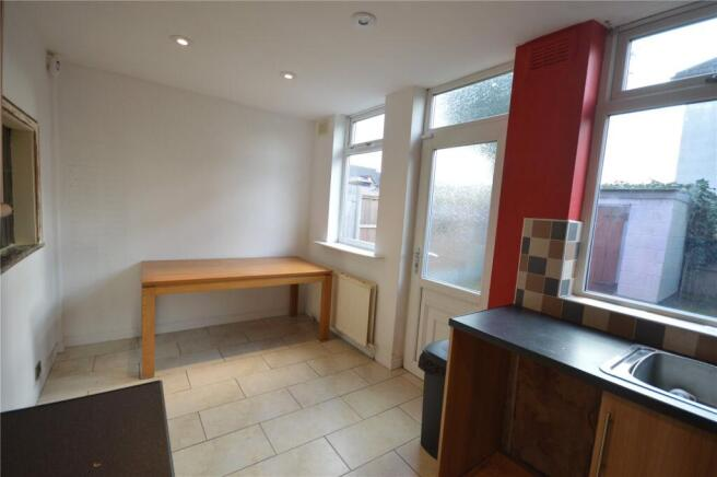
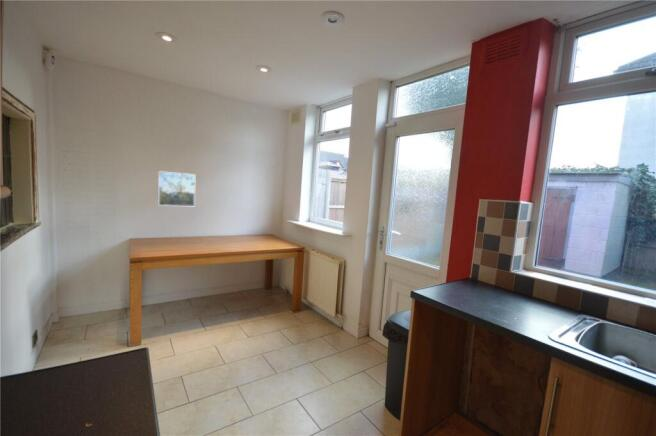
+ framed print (177, 189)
